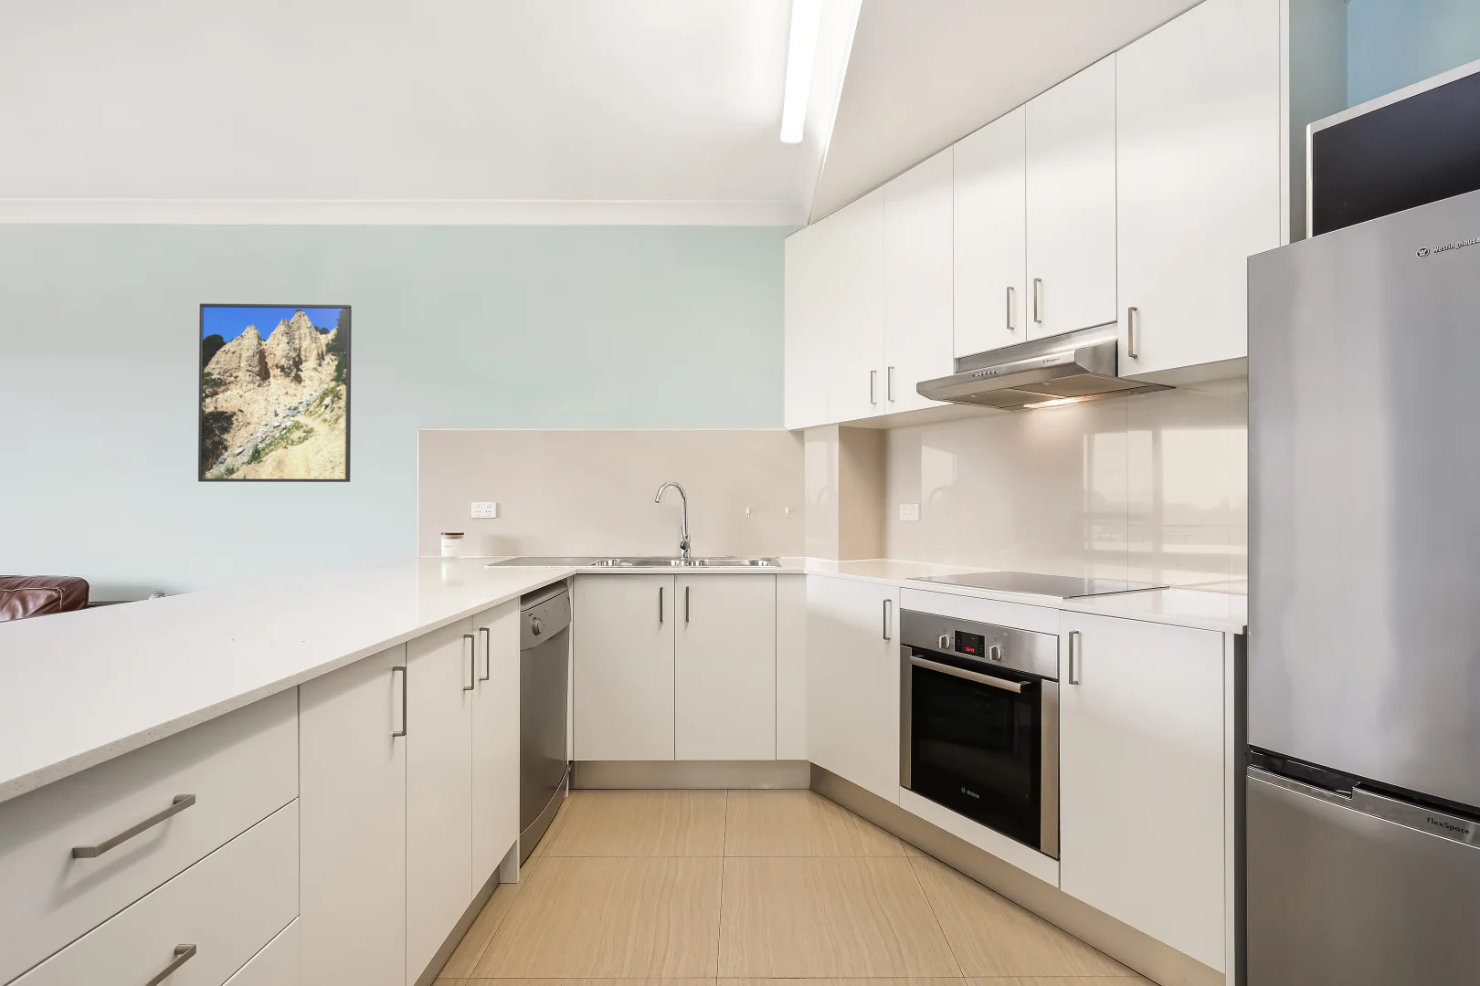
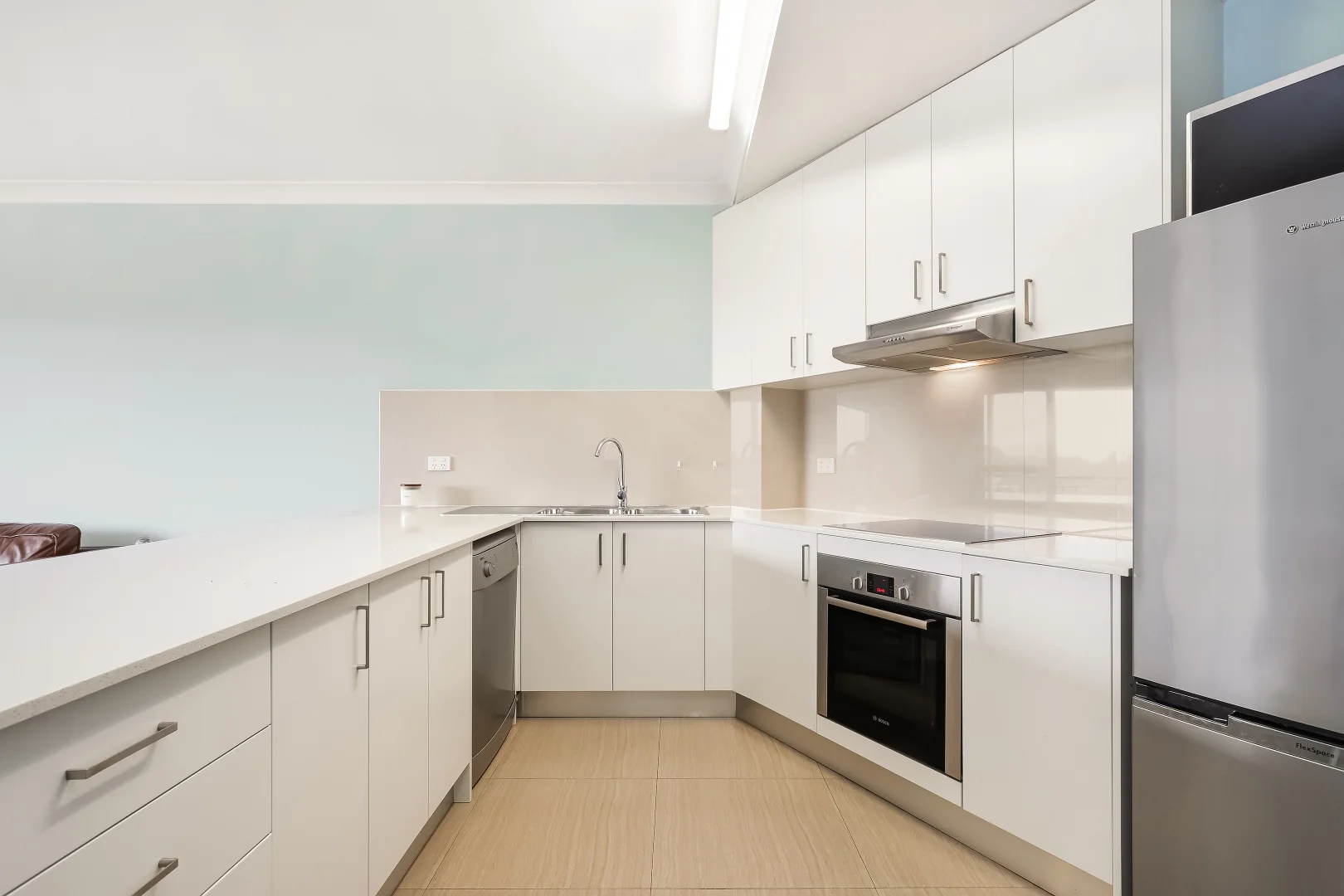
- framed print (275, 393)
